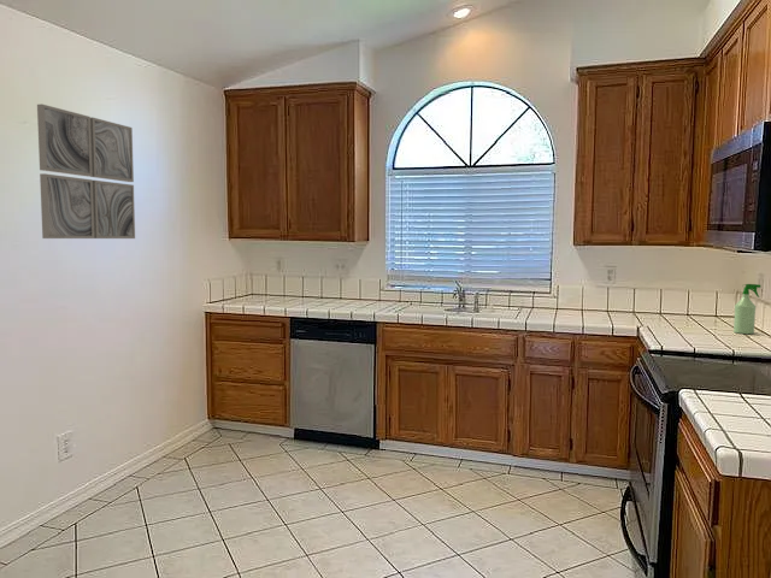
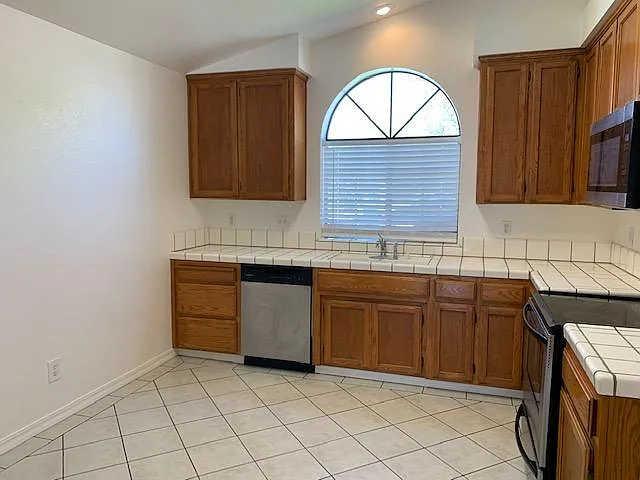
- spray bottle (744, 308)
- wall art (90, 179)
